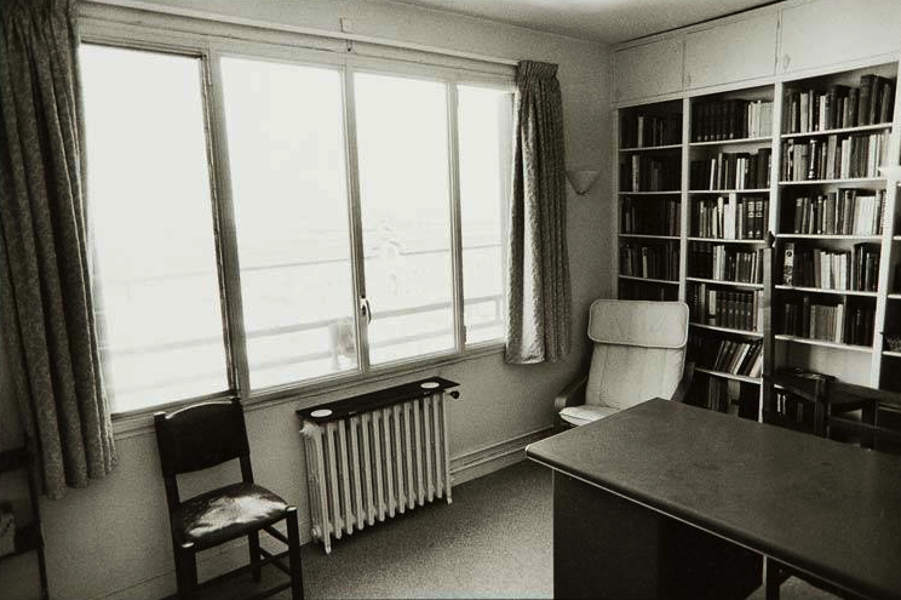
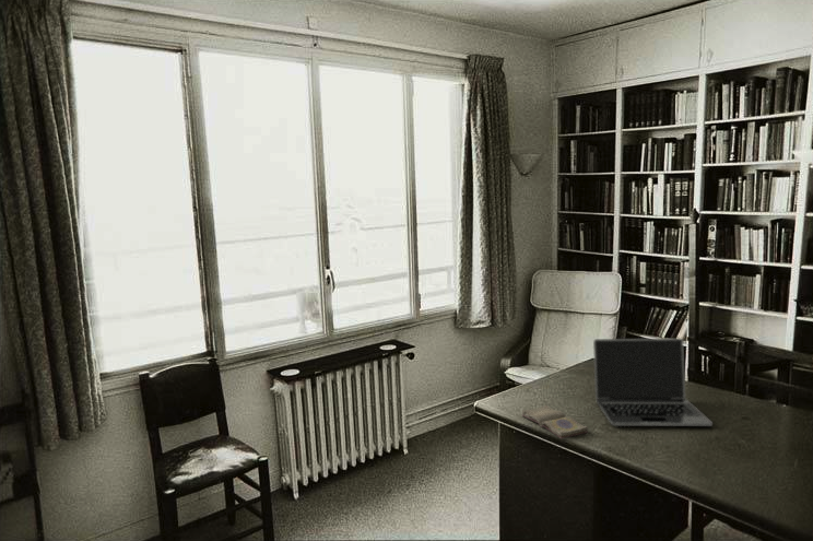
+ laptop (649, 379)
+ diary (553, 420)
